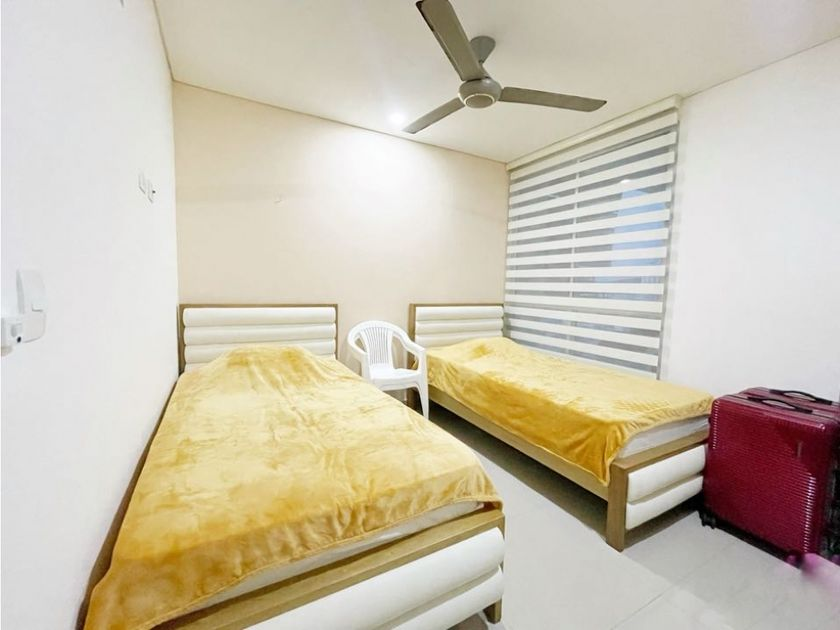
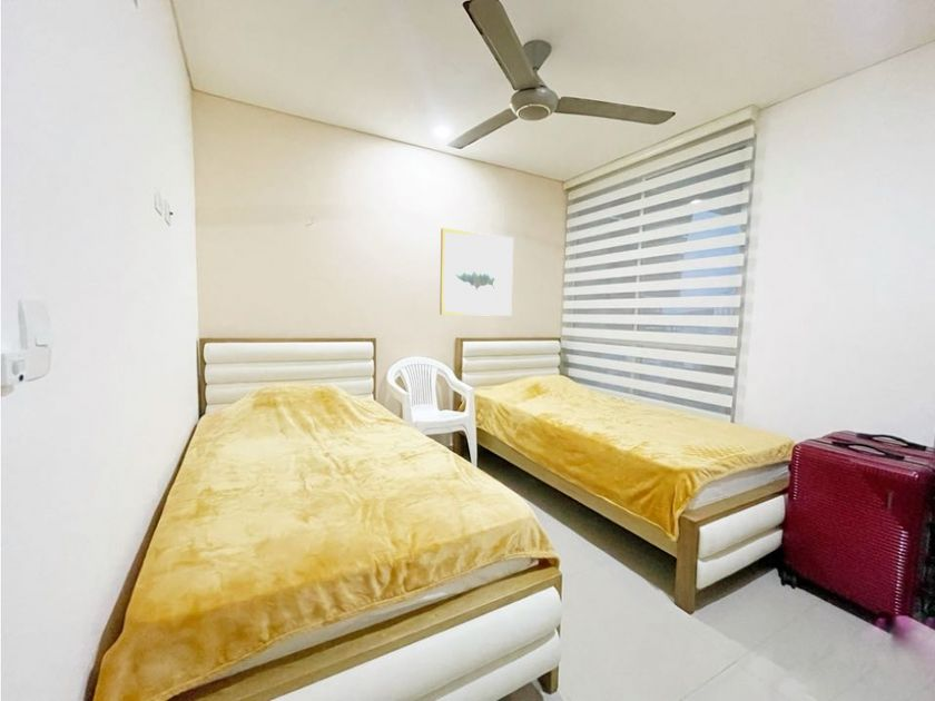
+ wall art (478, 274)
